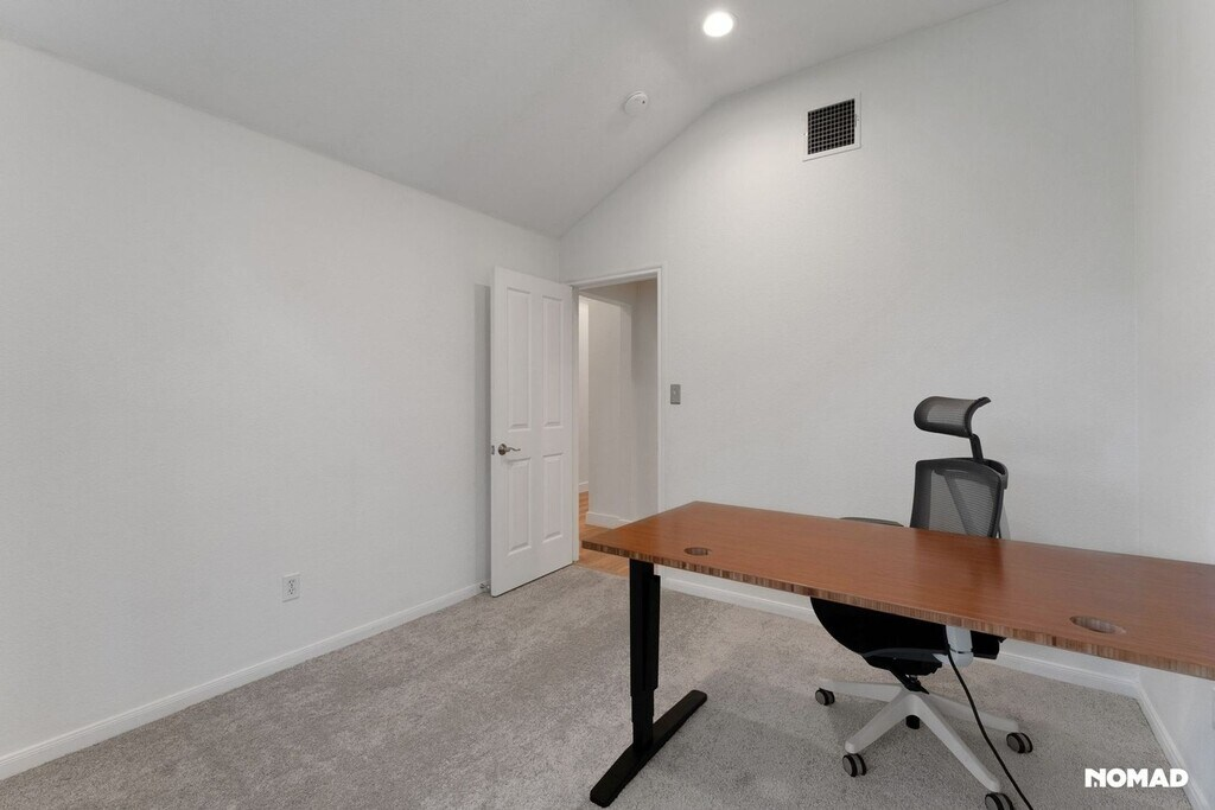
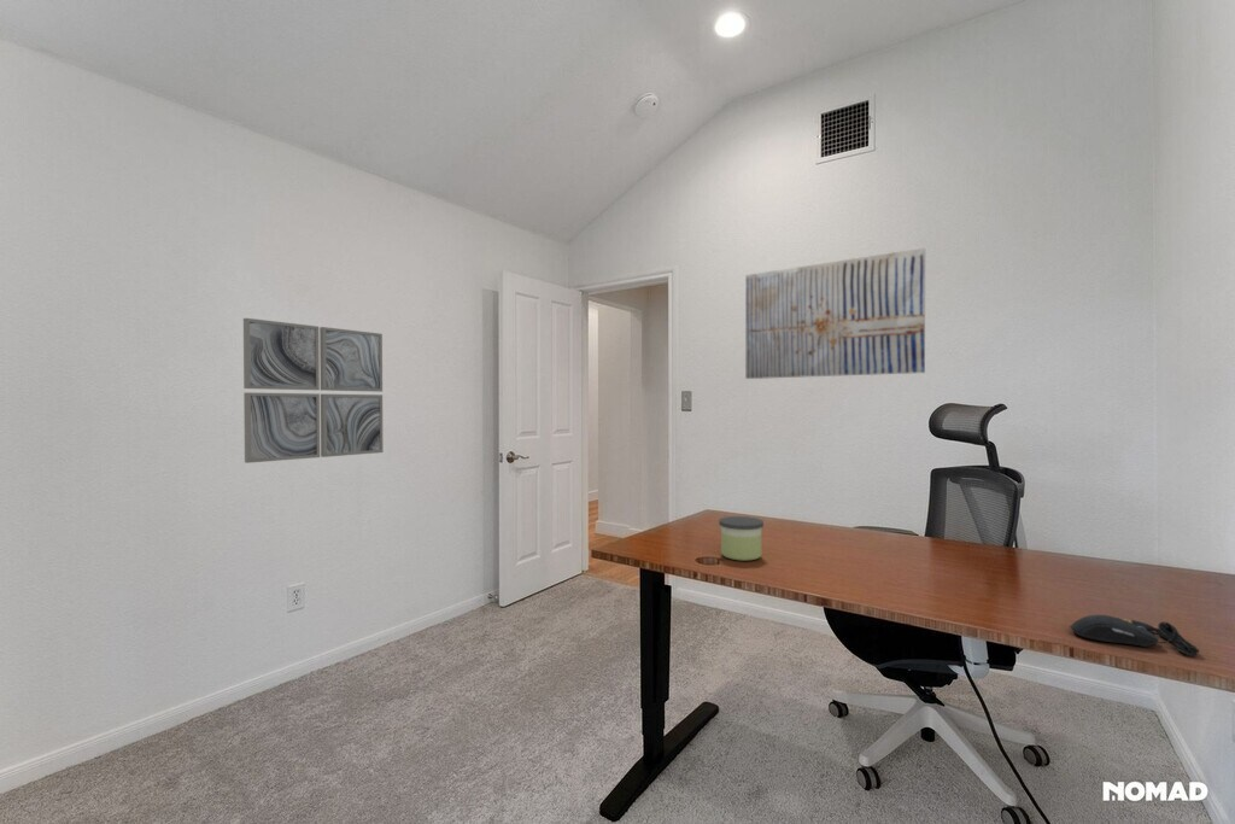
+ candle (741, 538)
+ computer mouse (1125, 625)
+ wall art (318, 393)
+ wall art (827, 320)
